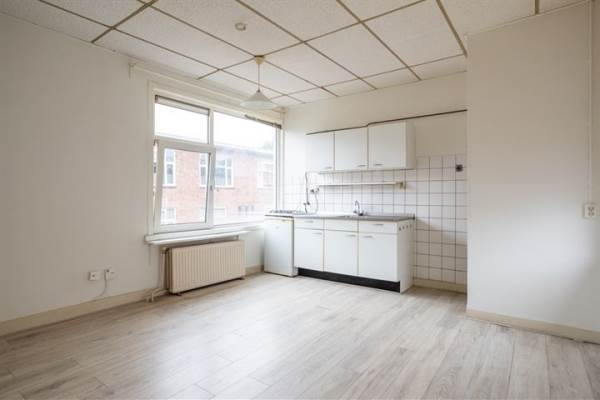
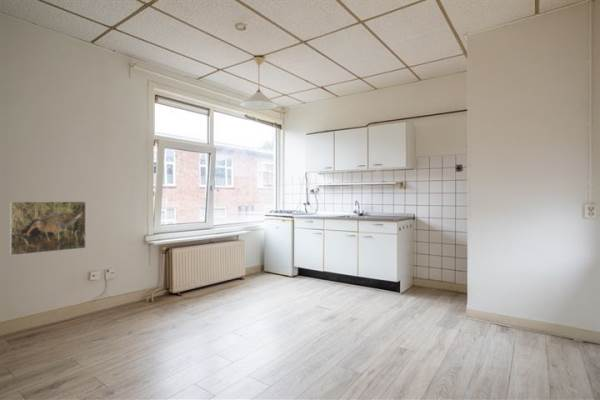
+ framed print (50, 226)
